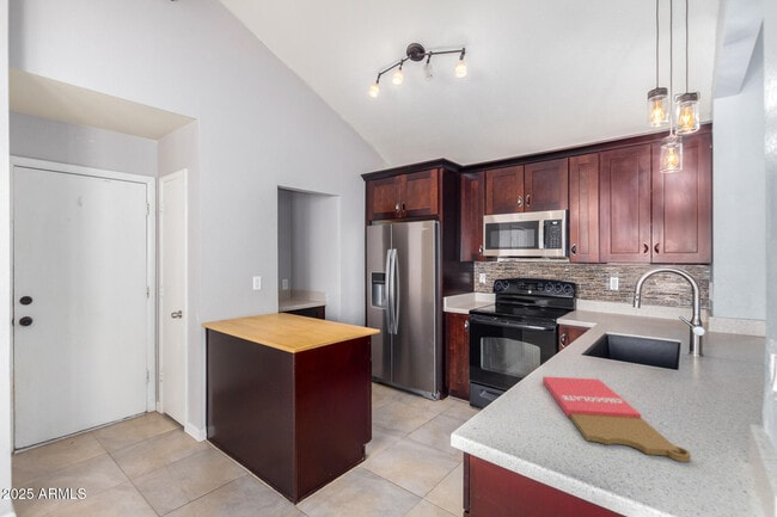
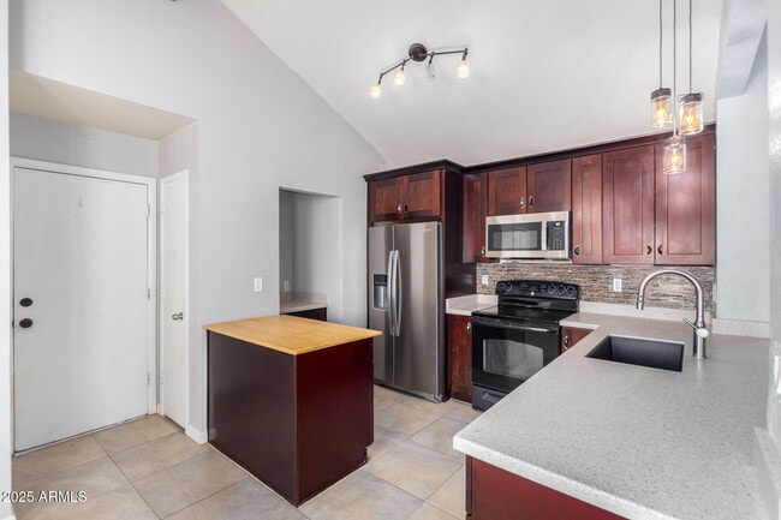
- cutting board (600, 408)
